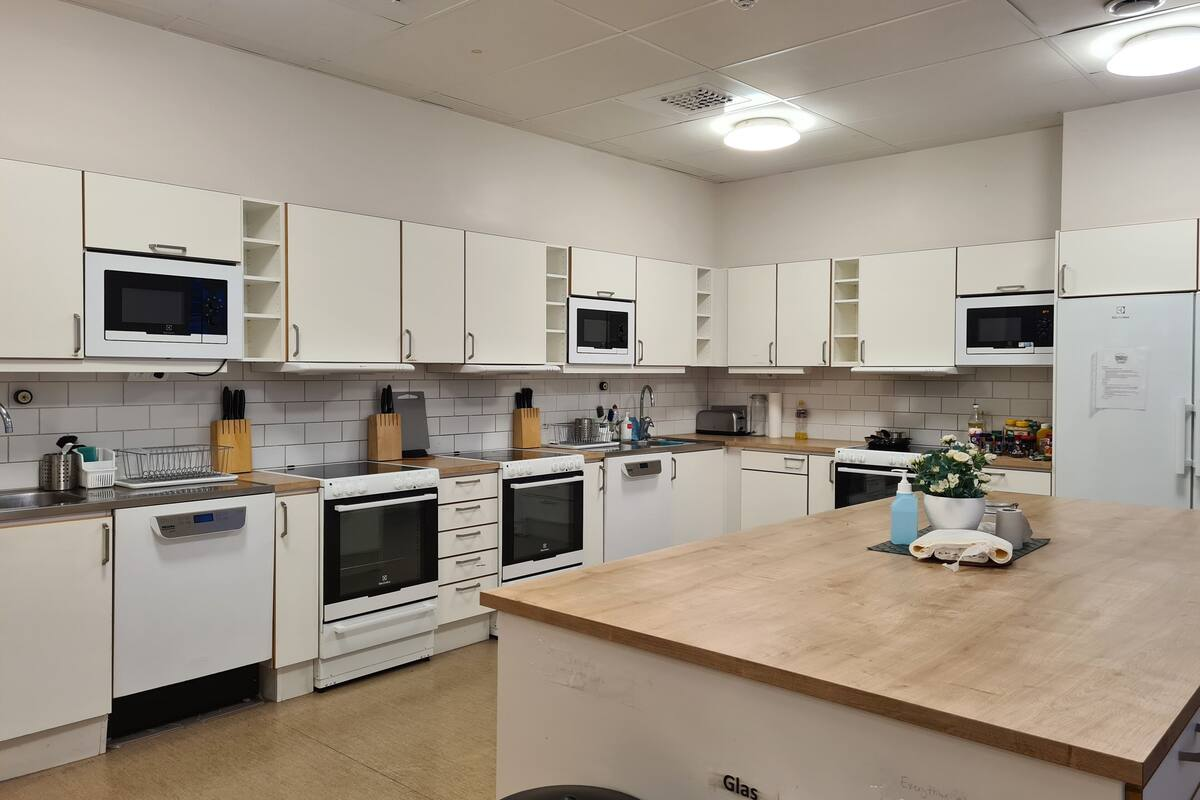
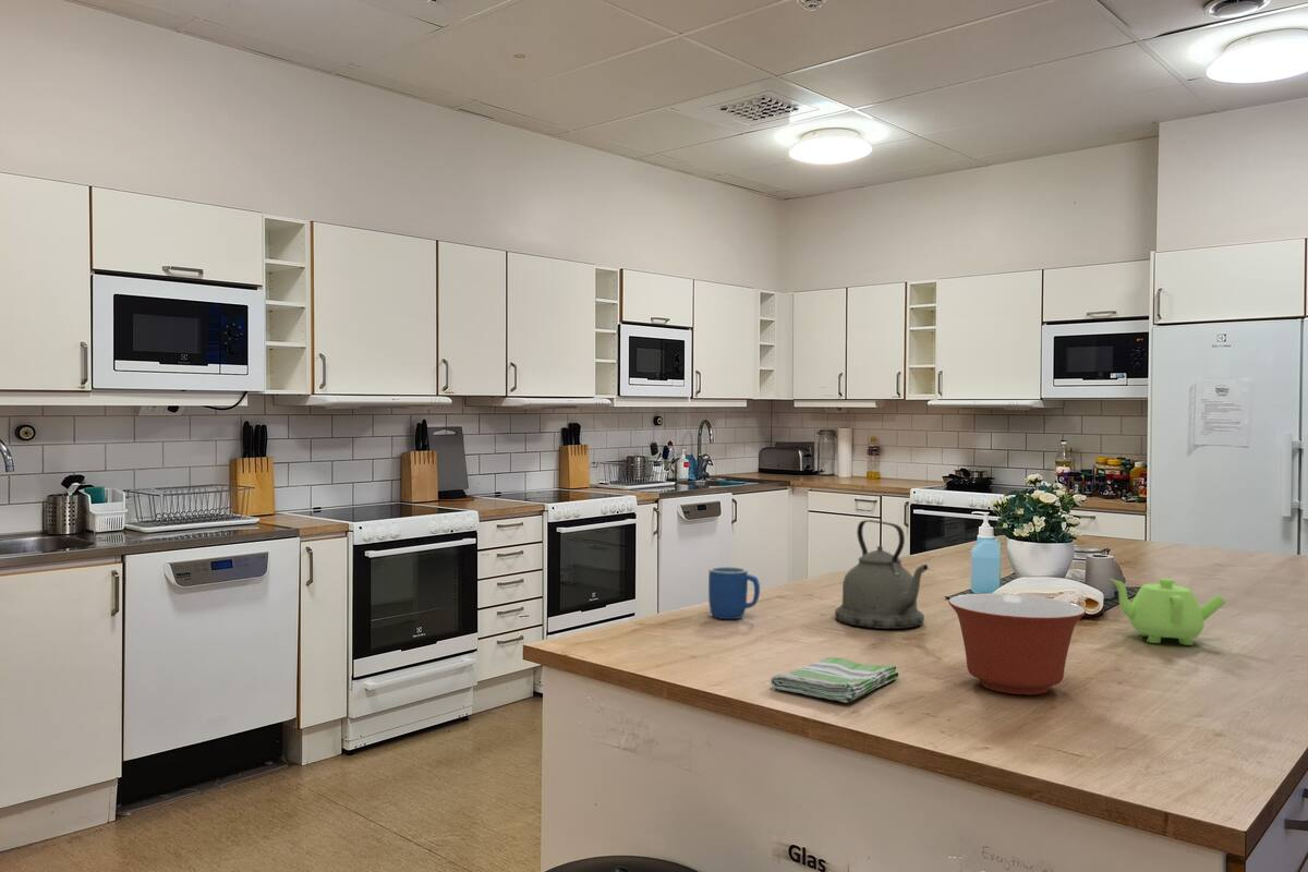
+ mixing bowl (1015, 644)
+ dish towel (835, 674)
+ mug (731, 593)
+ kettle (885, 571)
+ teapot (1165, 608)
